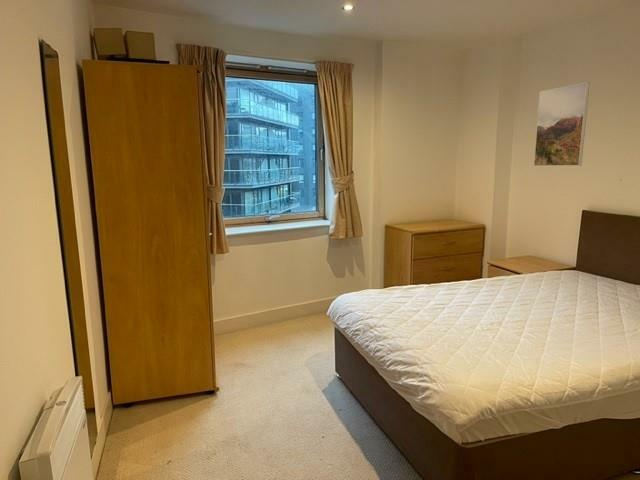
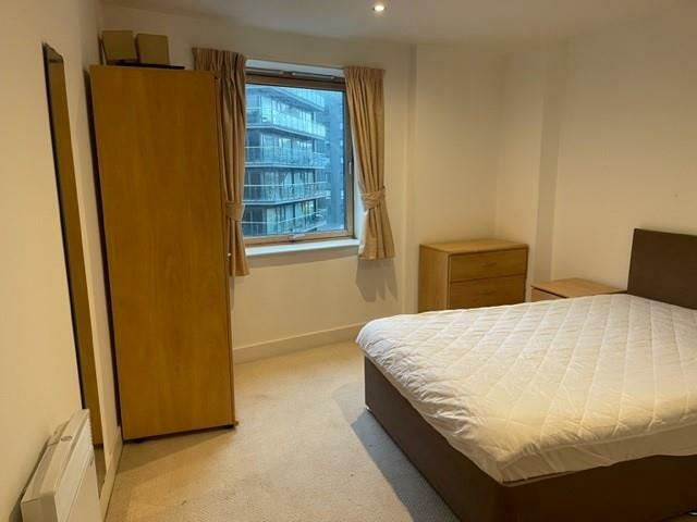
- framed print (559, 127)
